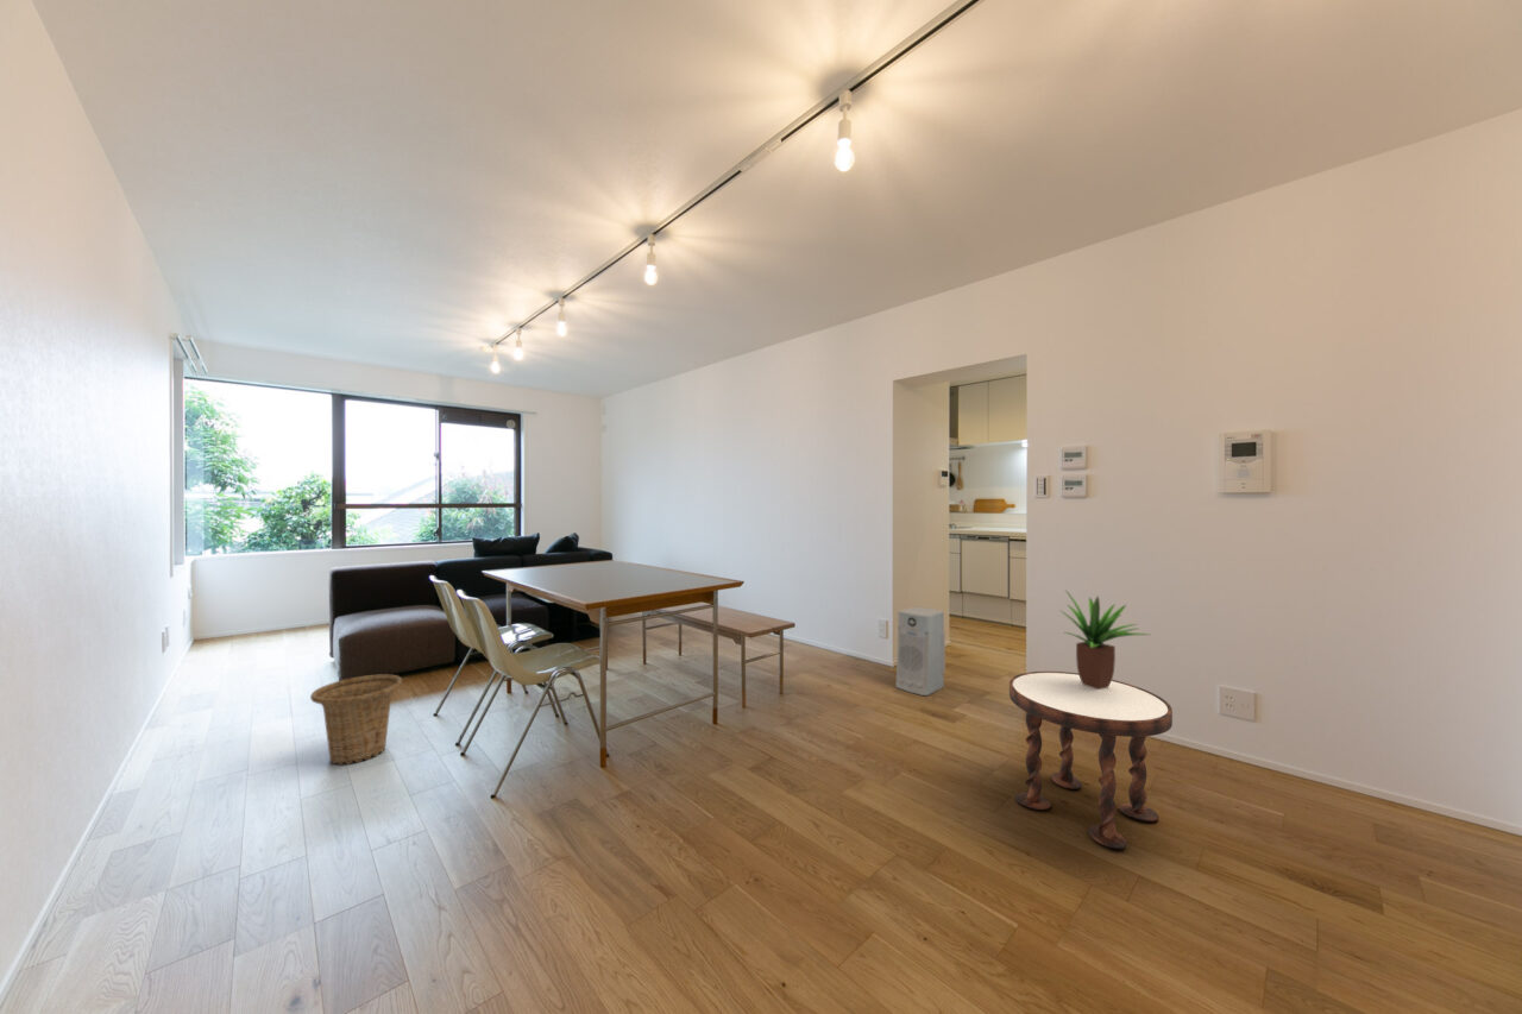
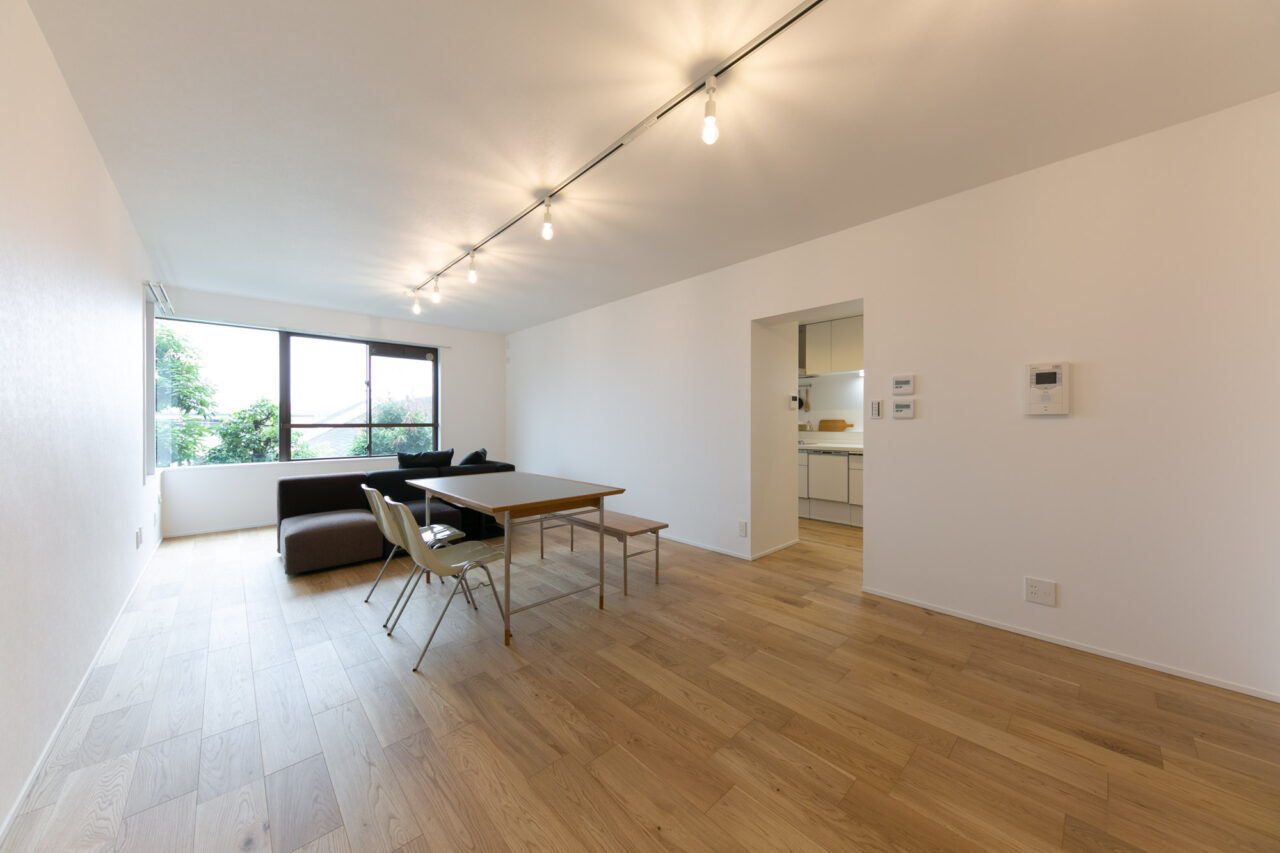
- basket (358, 719)
- side table (1073, 754)
- air purifier (920, 648)
- potted plant (1096, 638)
